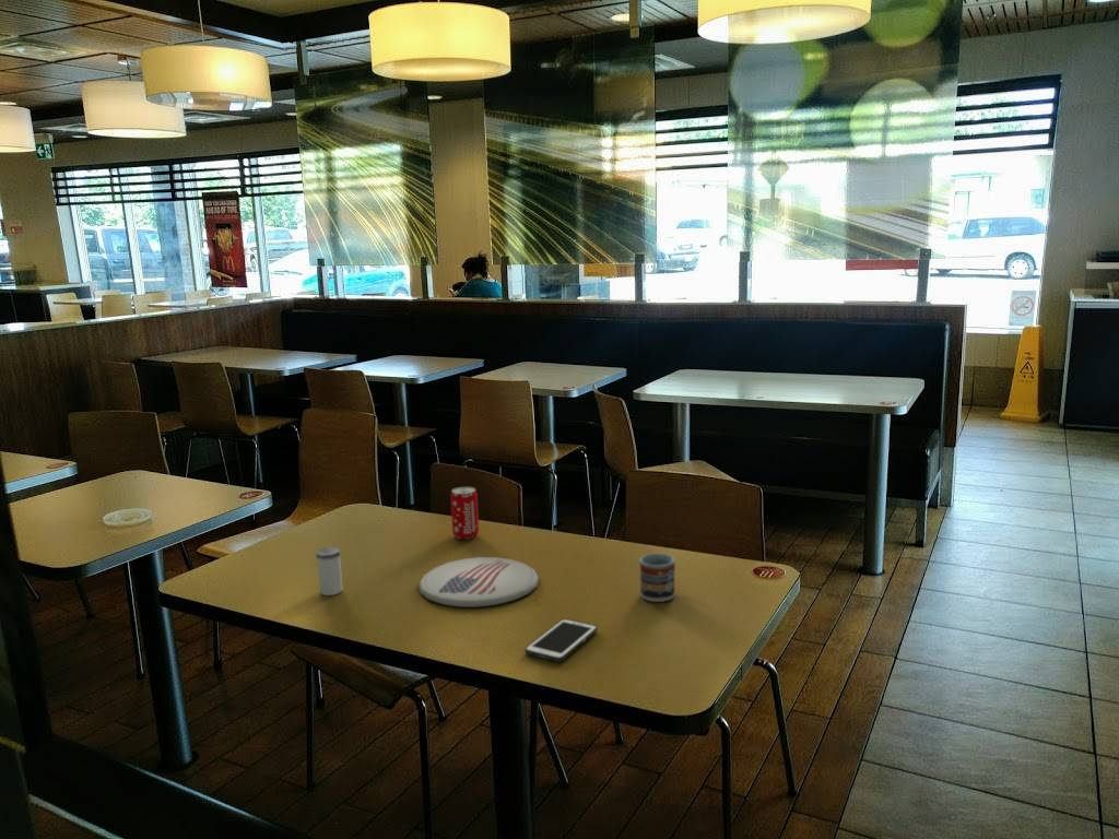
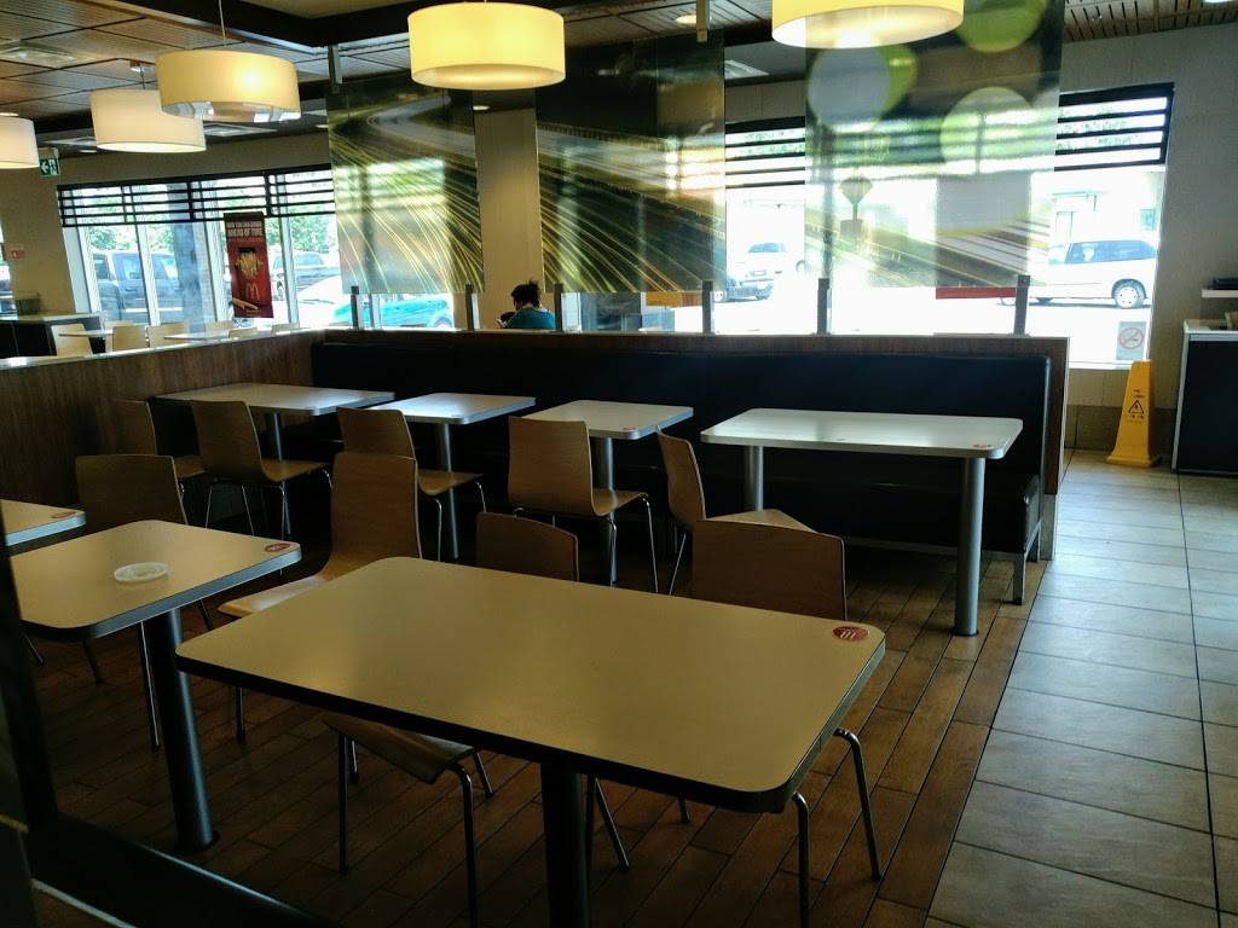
- cell phone (562, 639)
- plate (479, 579)
- cup (660, 575)
- salt shaker (329, 570)
- beverage can (464, 512)
